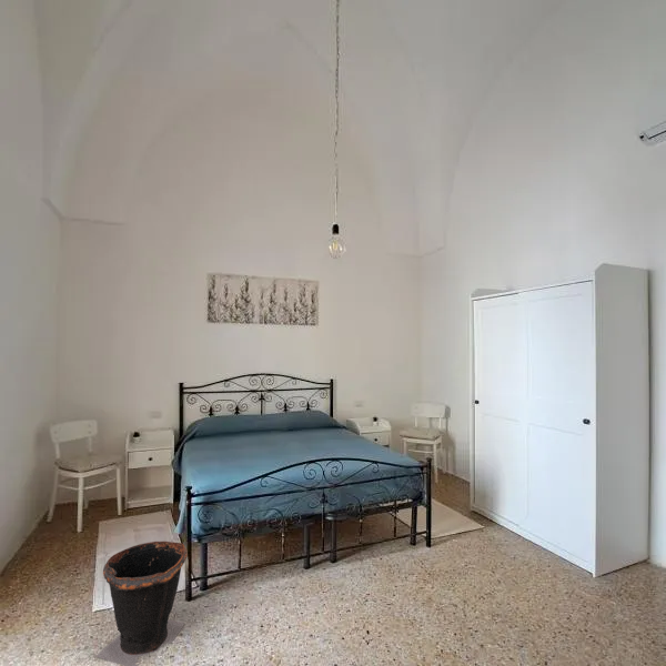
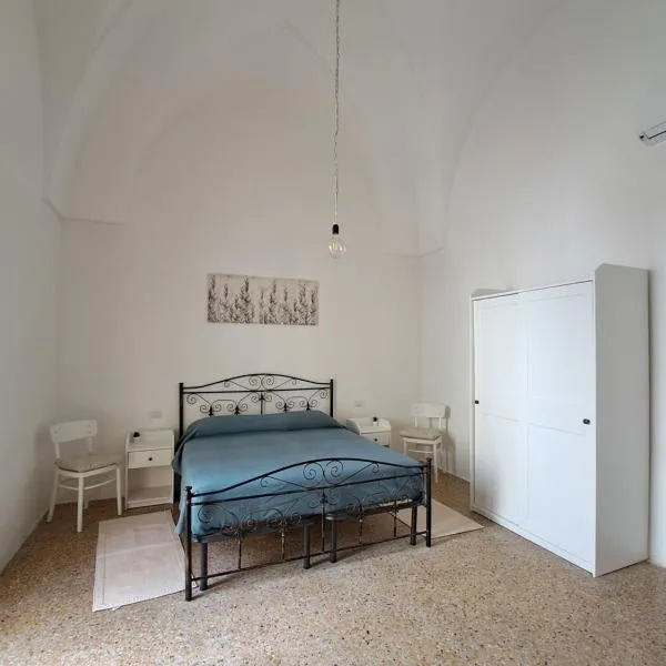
- waste bin (143, 595)
